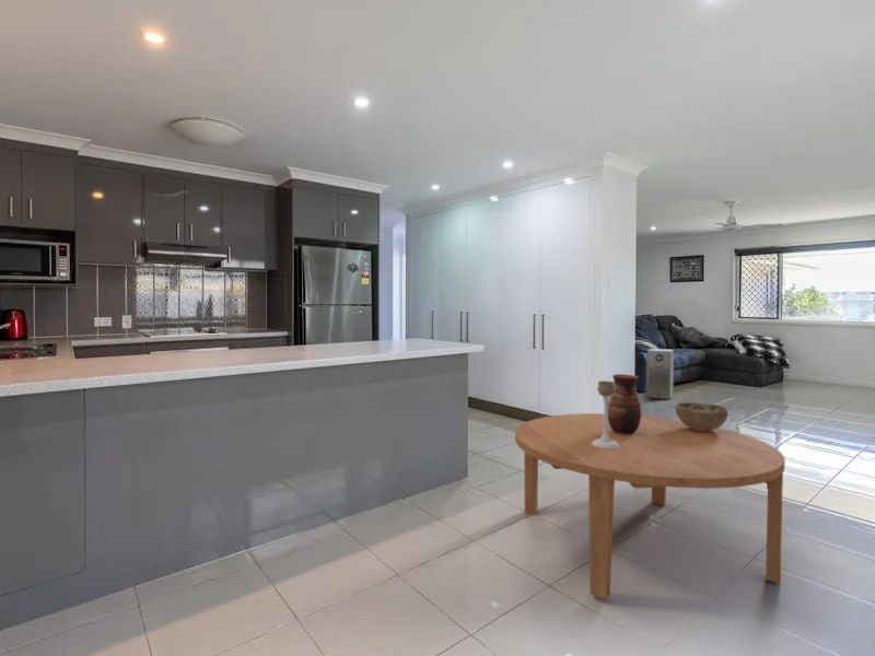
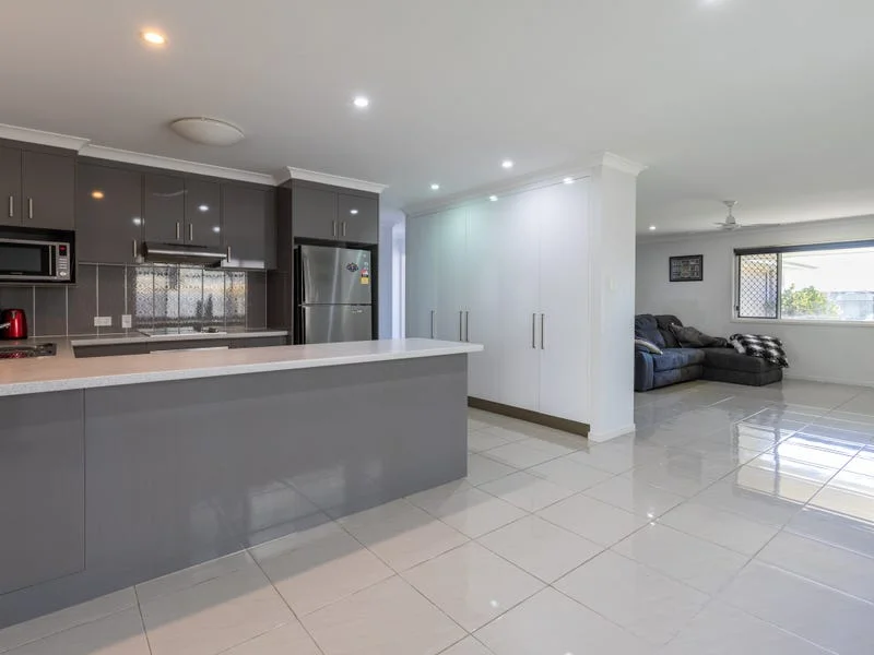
- vase (623, 402)
- candle holder (605, 412)
- air purifier (660, 373)
- dining table (635, 488)
- decorative bowl (700, 417)
